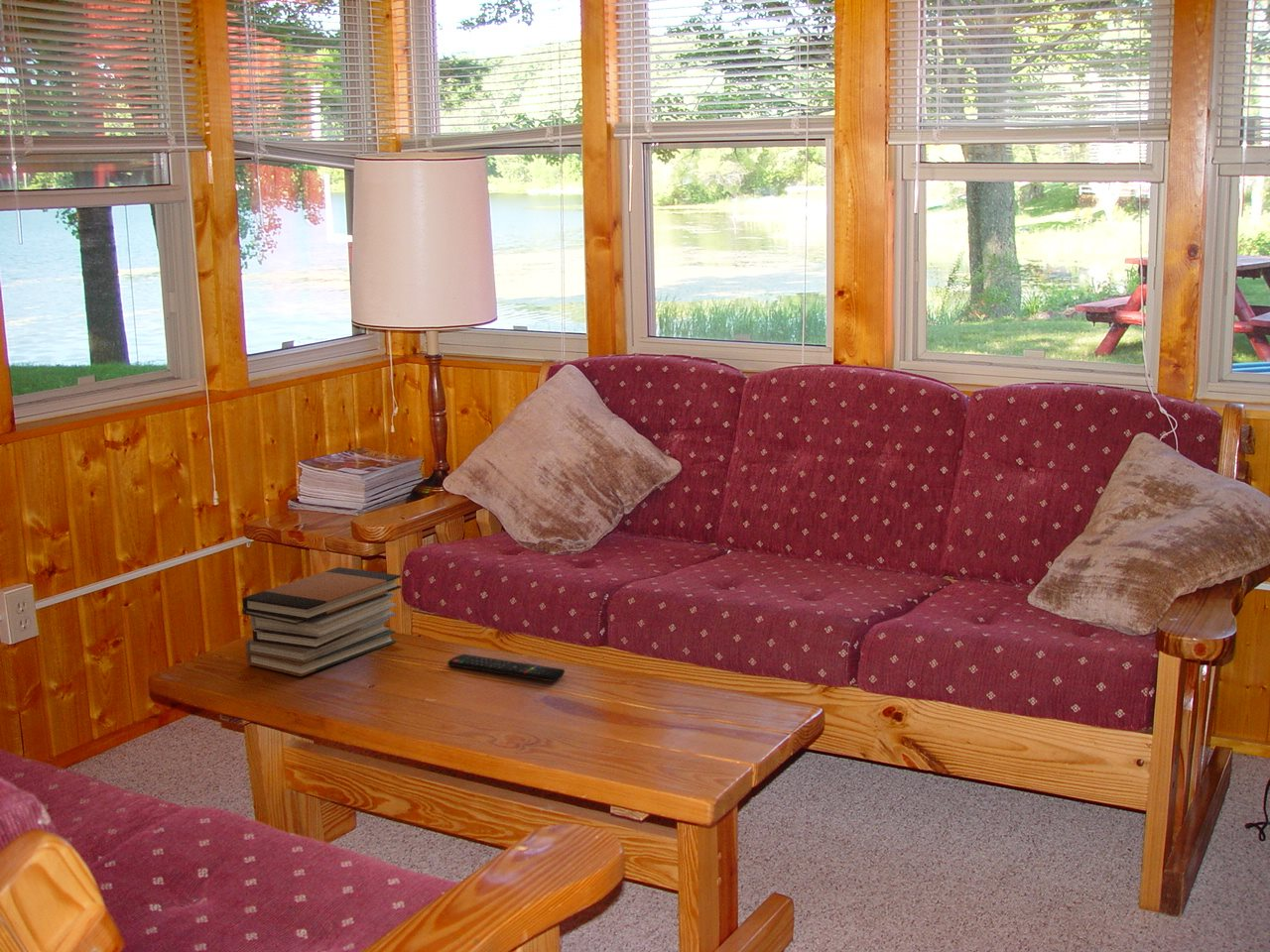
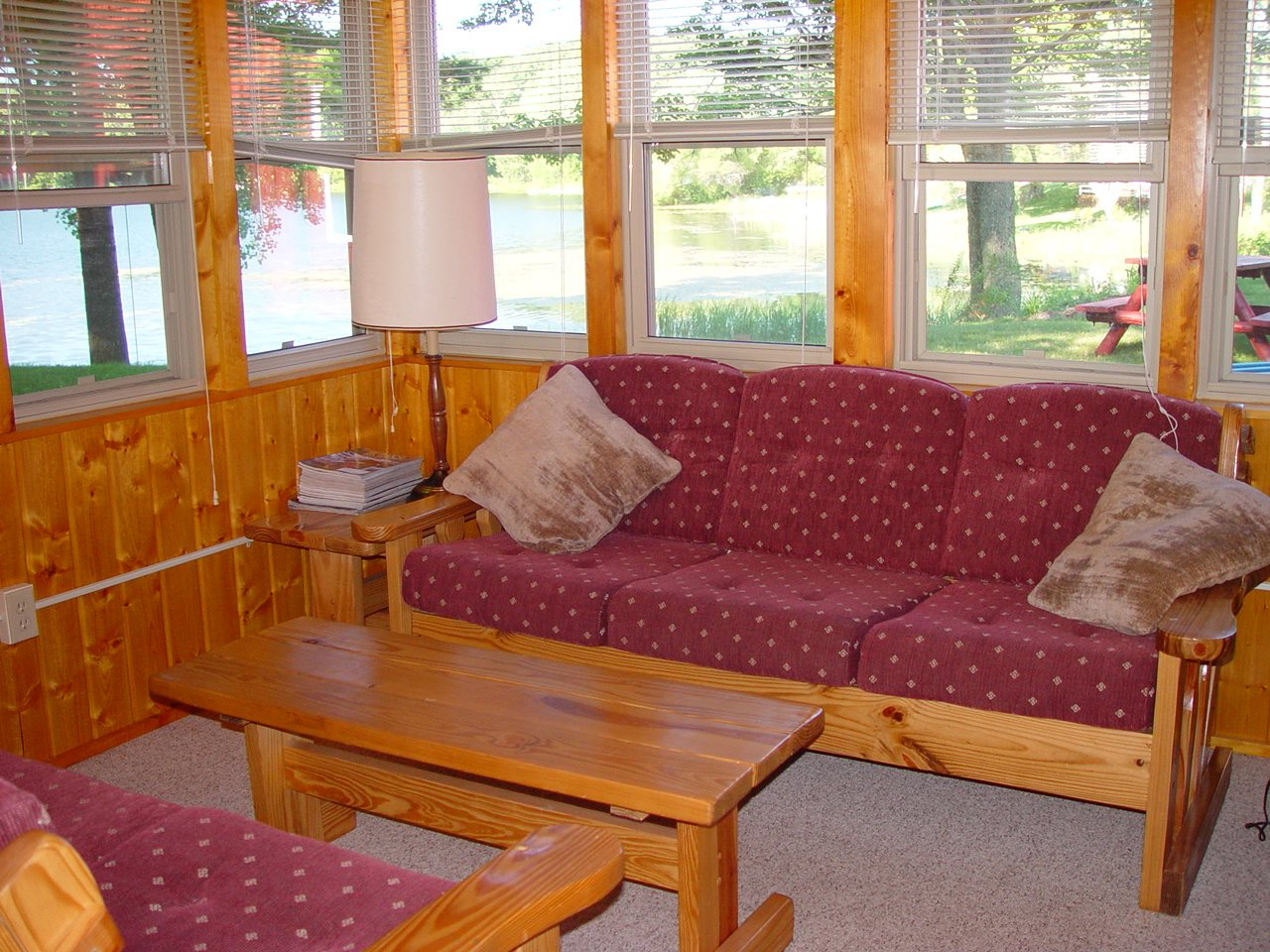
- book stack (324, 619)
- remote control (504, 668)
